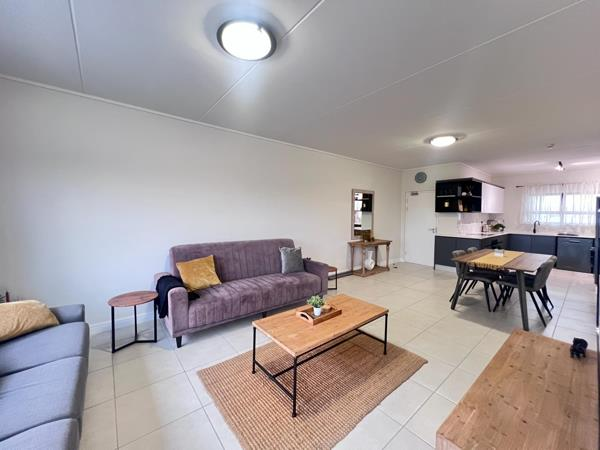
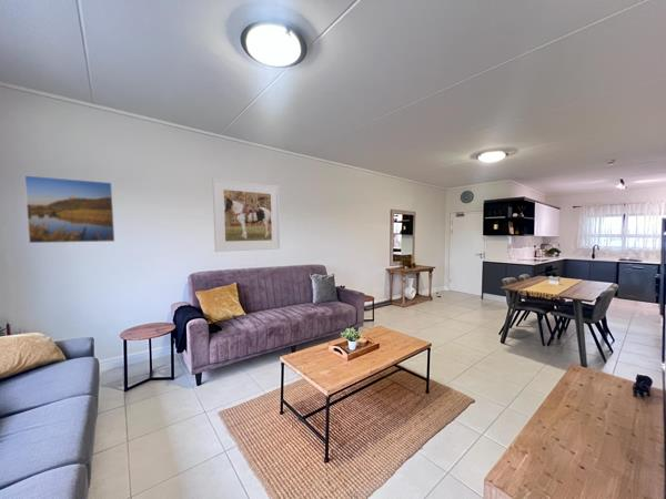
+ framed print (72, 211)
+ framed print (249, 216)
